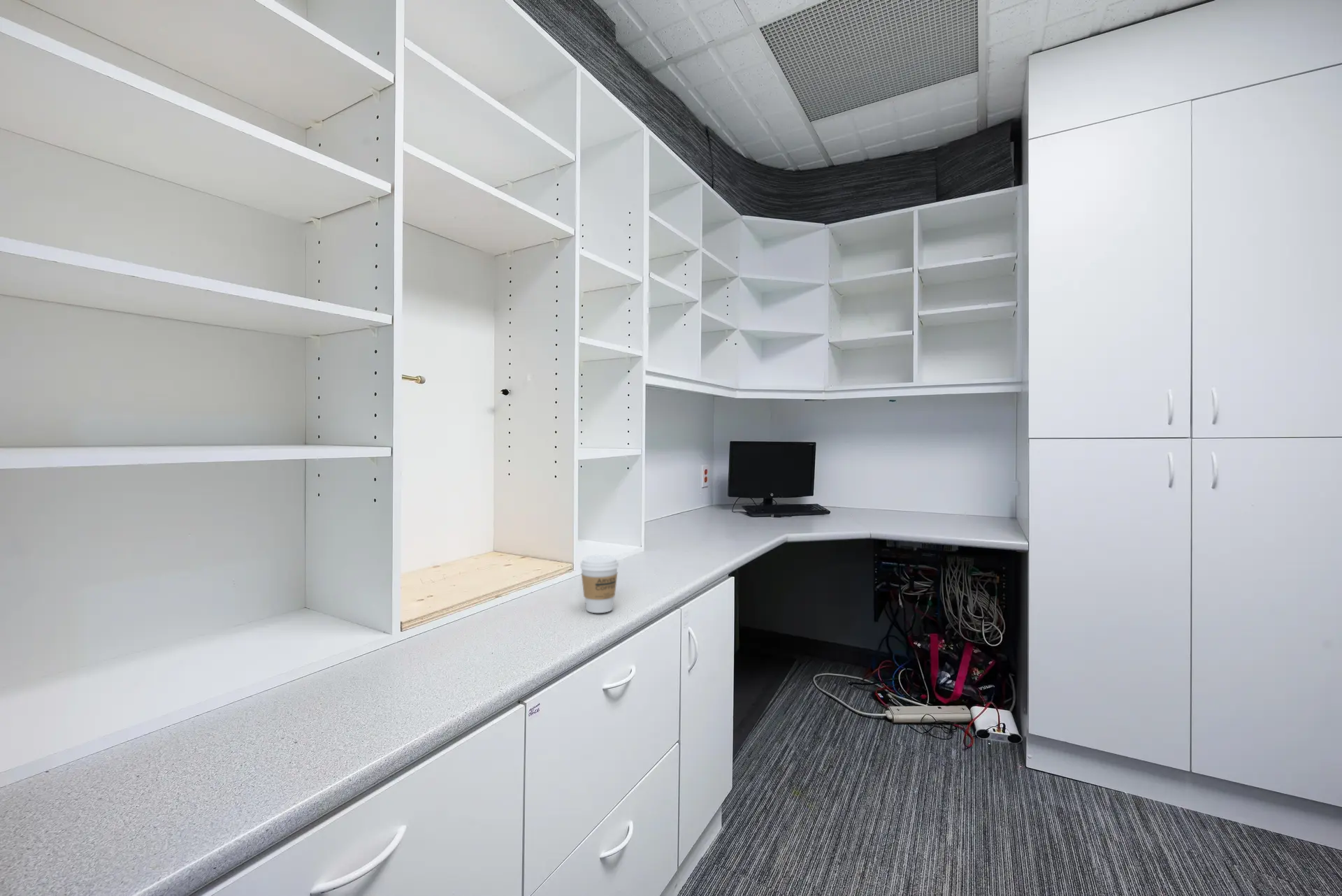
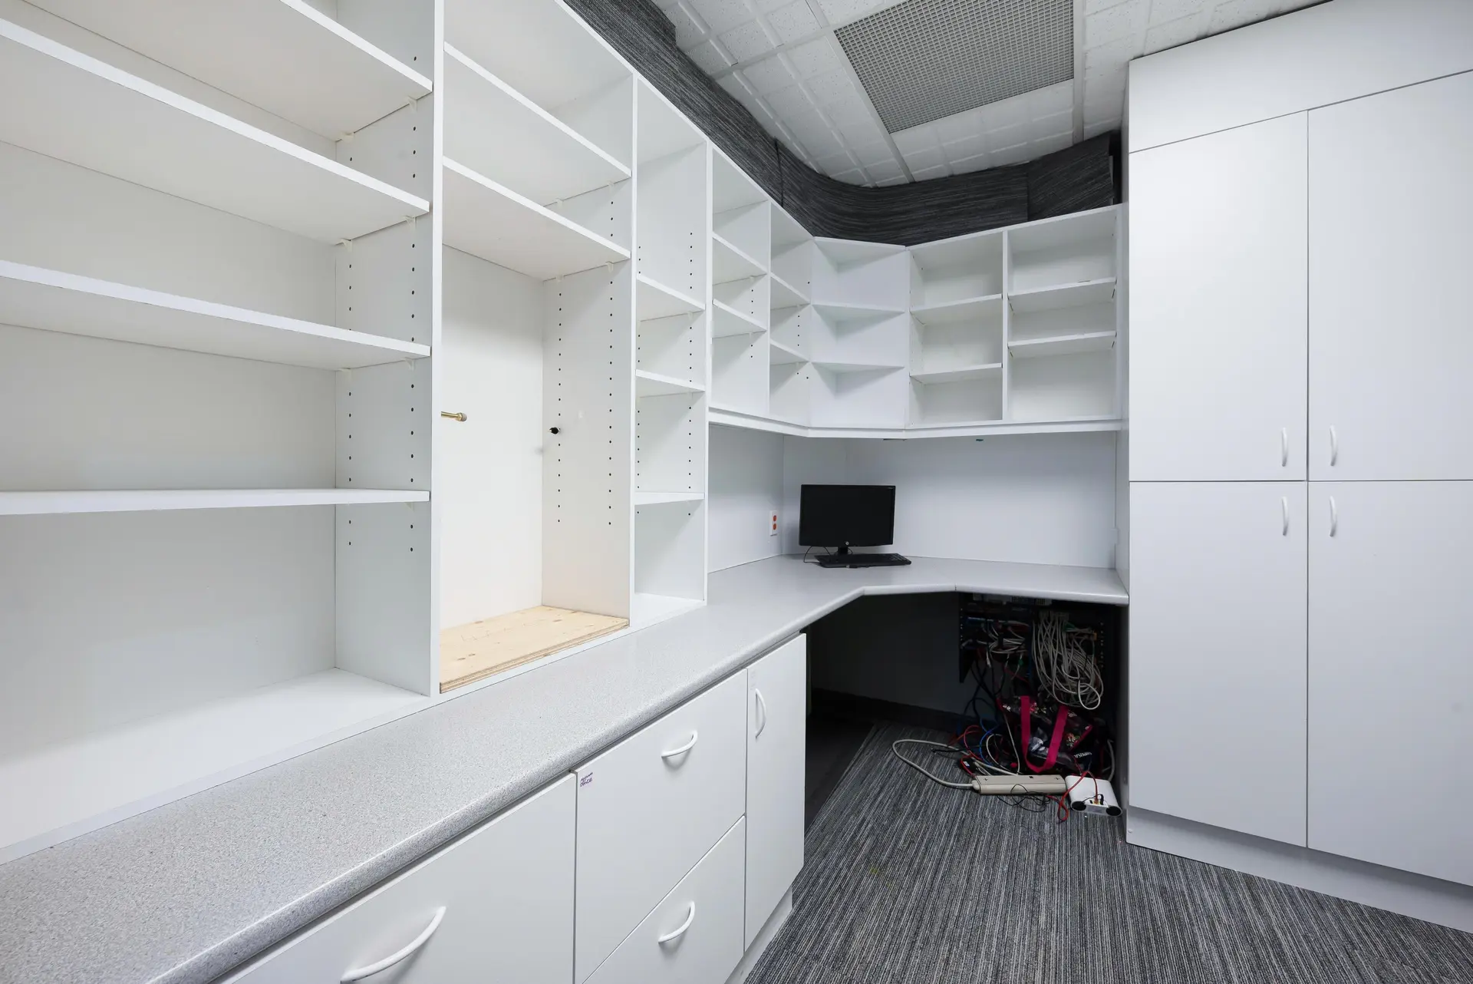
- coffee cup (599, 583)
